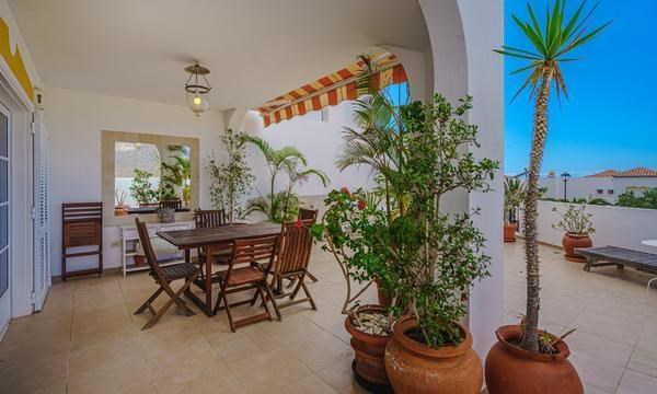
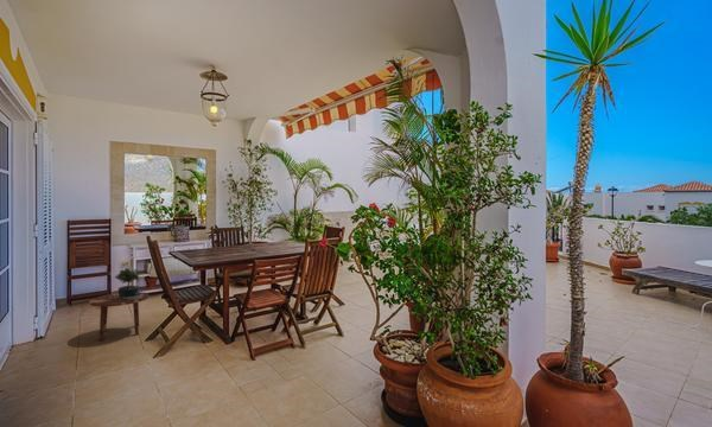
+ potted plant (126, 281)
+ side table (119, 305)
